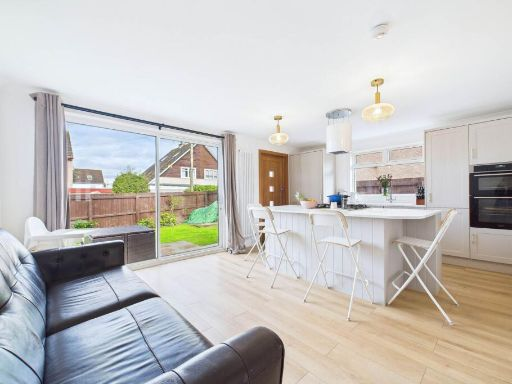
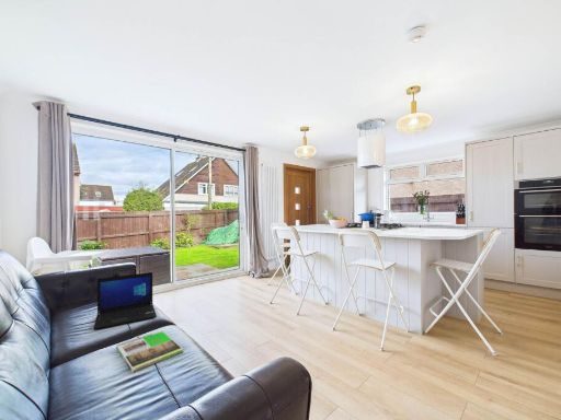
+ magazine (149, 348)
+ laptop (126, 298)
